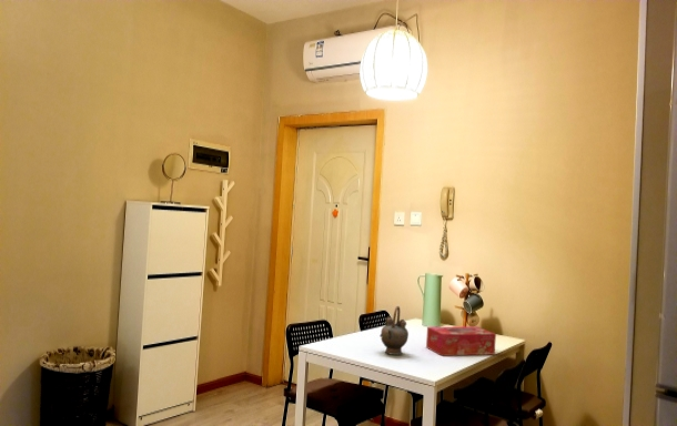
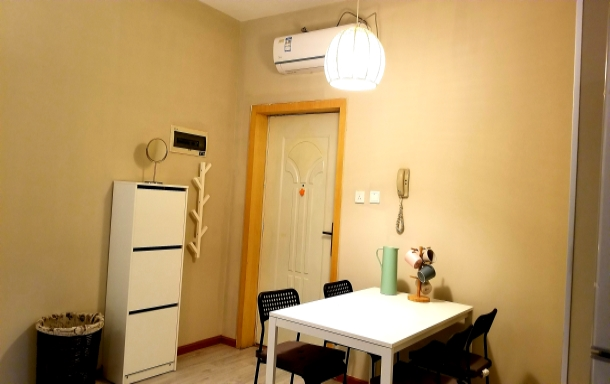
- teapot (393, 329)
- tissue box (461, 339)
